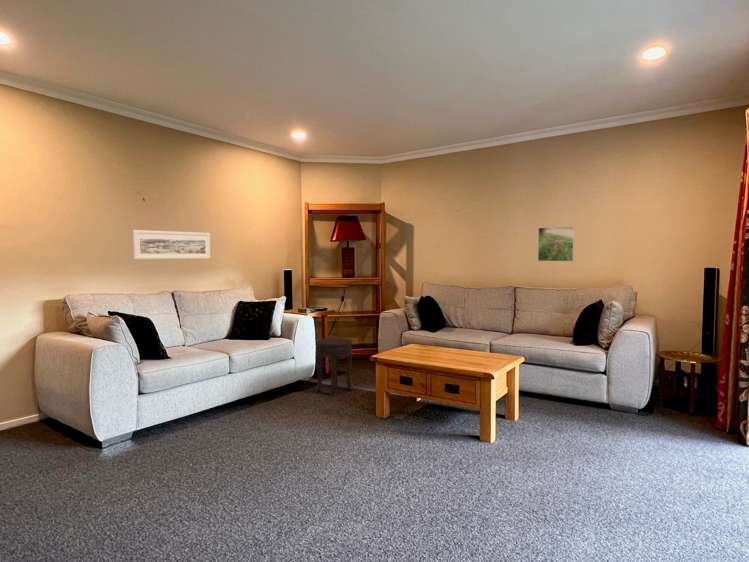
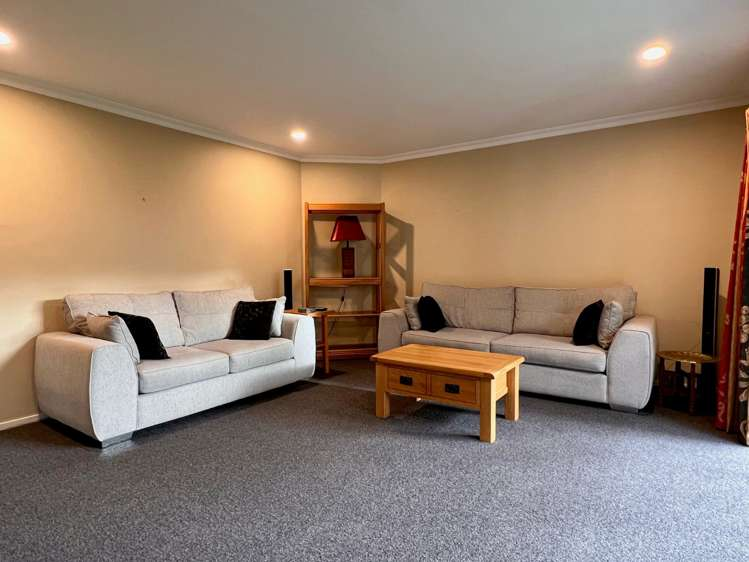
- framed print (555, 244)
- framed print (174, 245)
- side table (334, 365)
